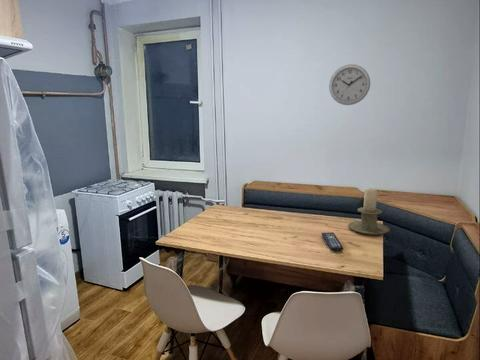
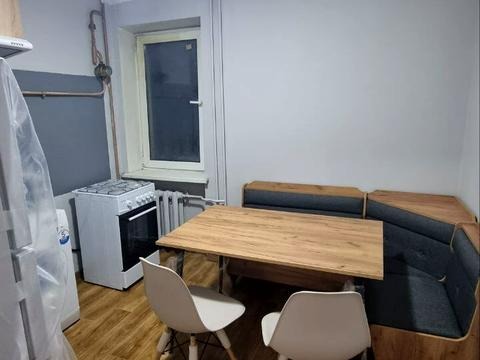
- wall clock (349, 84)
- candle holder (369, 209)
- remote control (331, 240)
